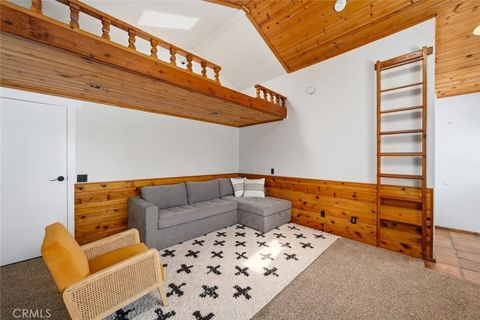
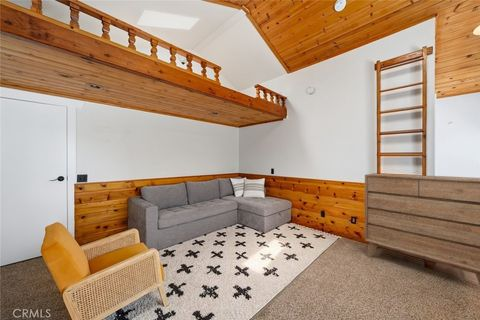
+ dresser (420, 220)
